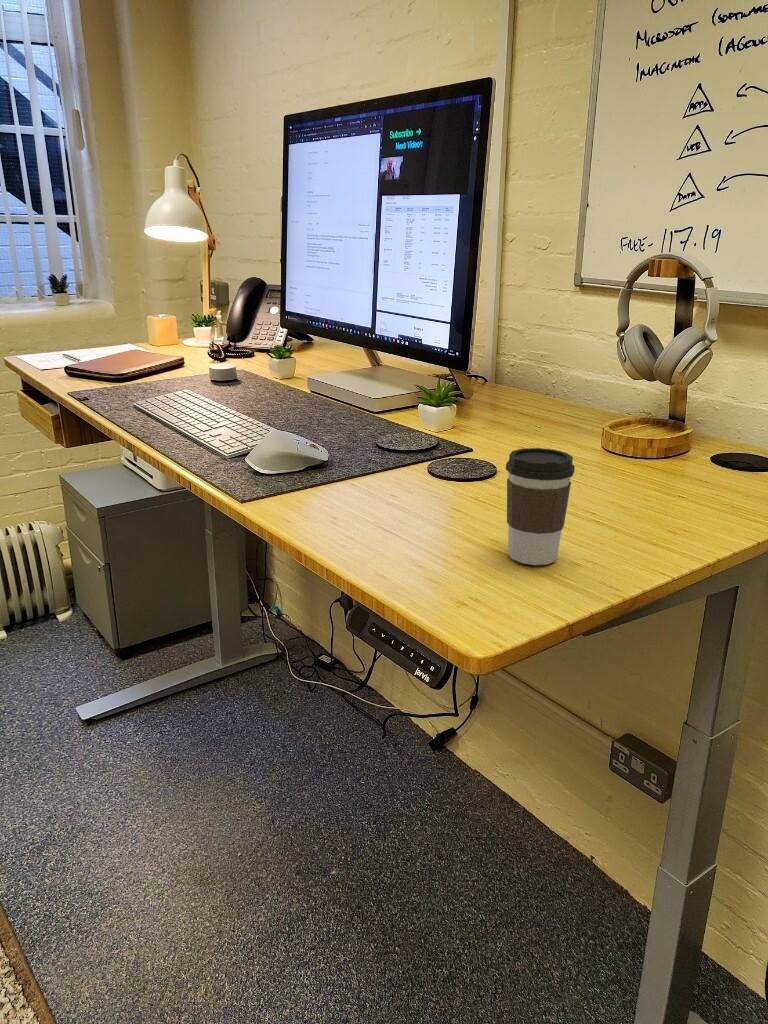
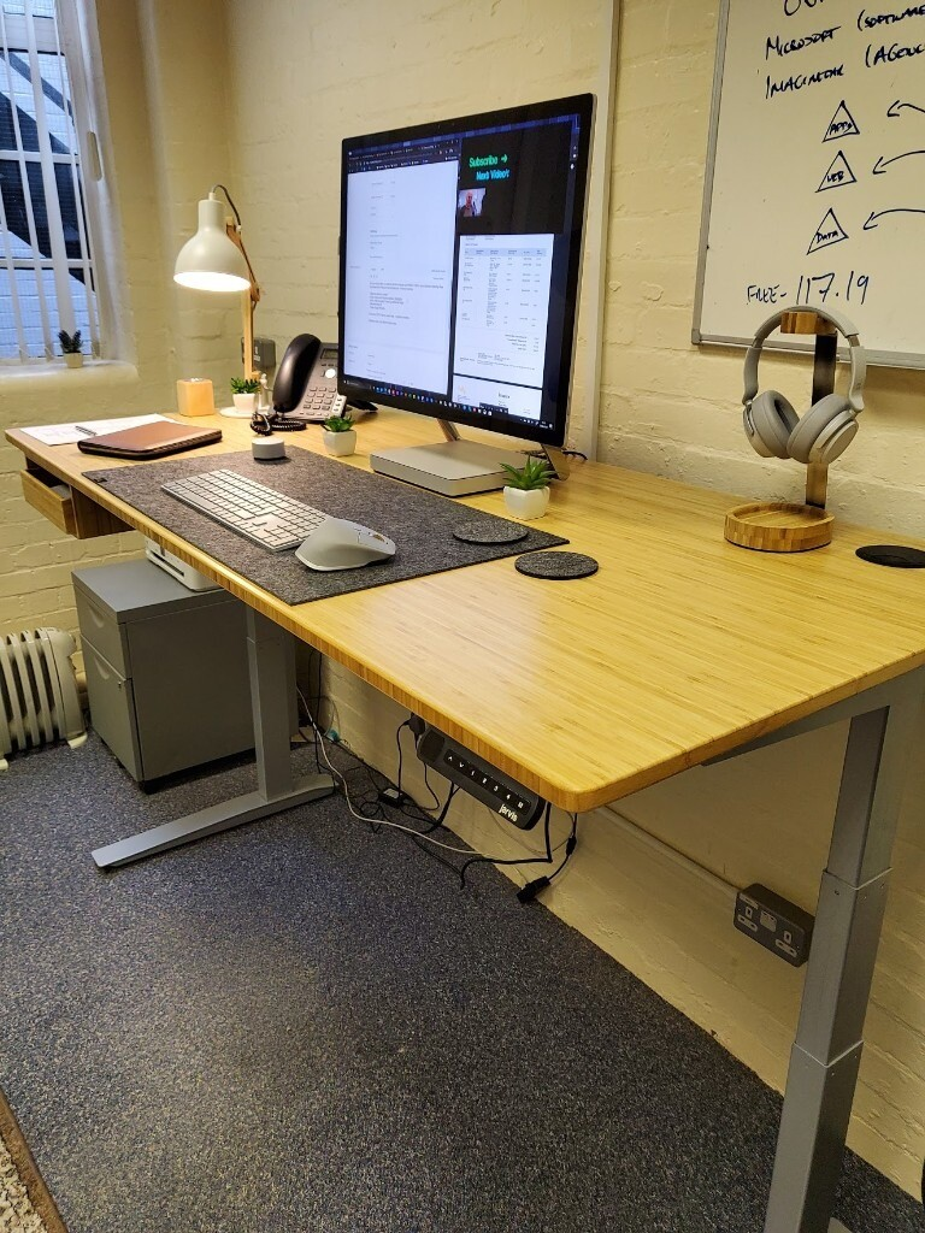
- coffee cup (536, 506)
